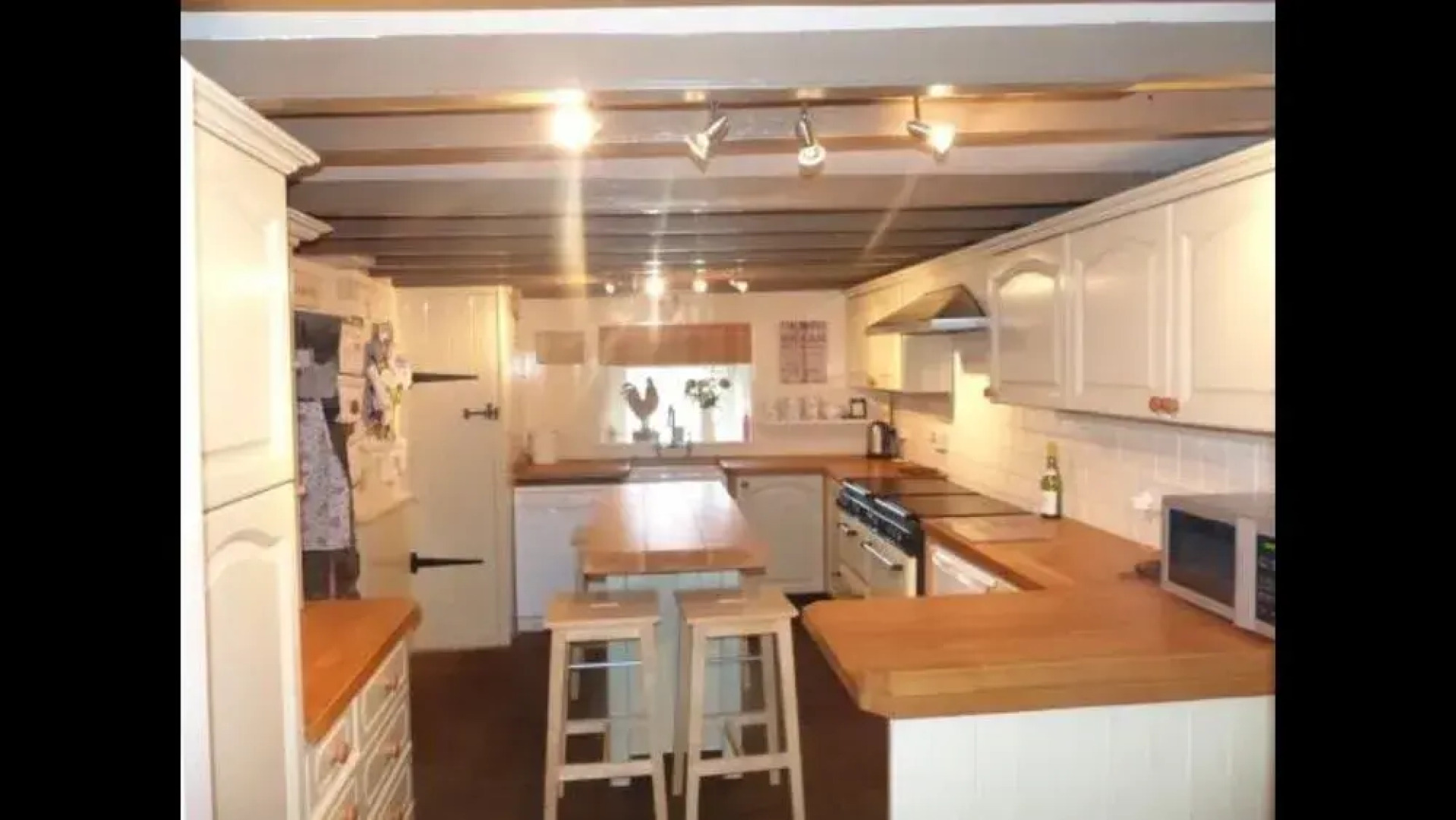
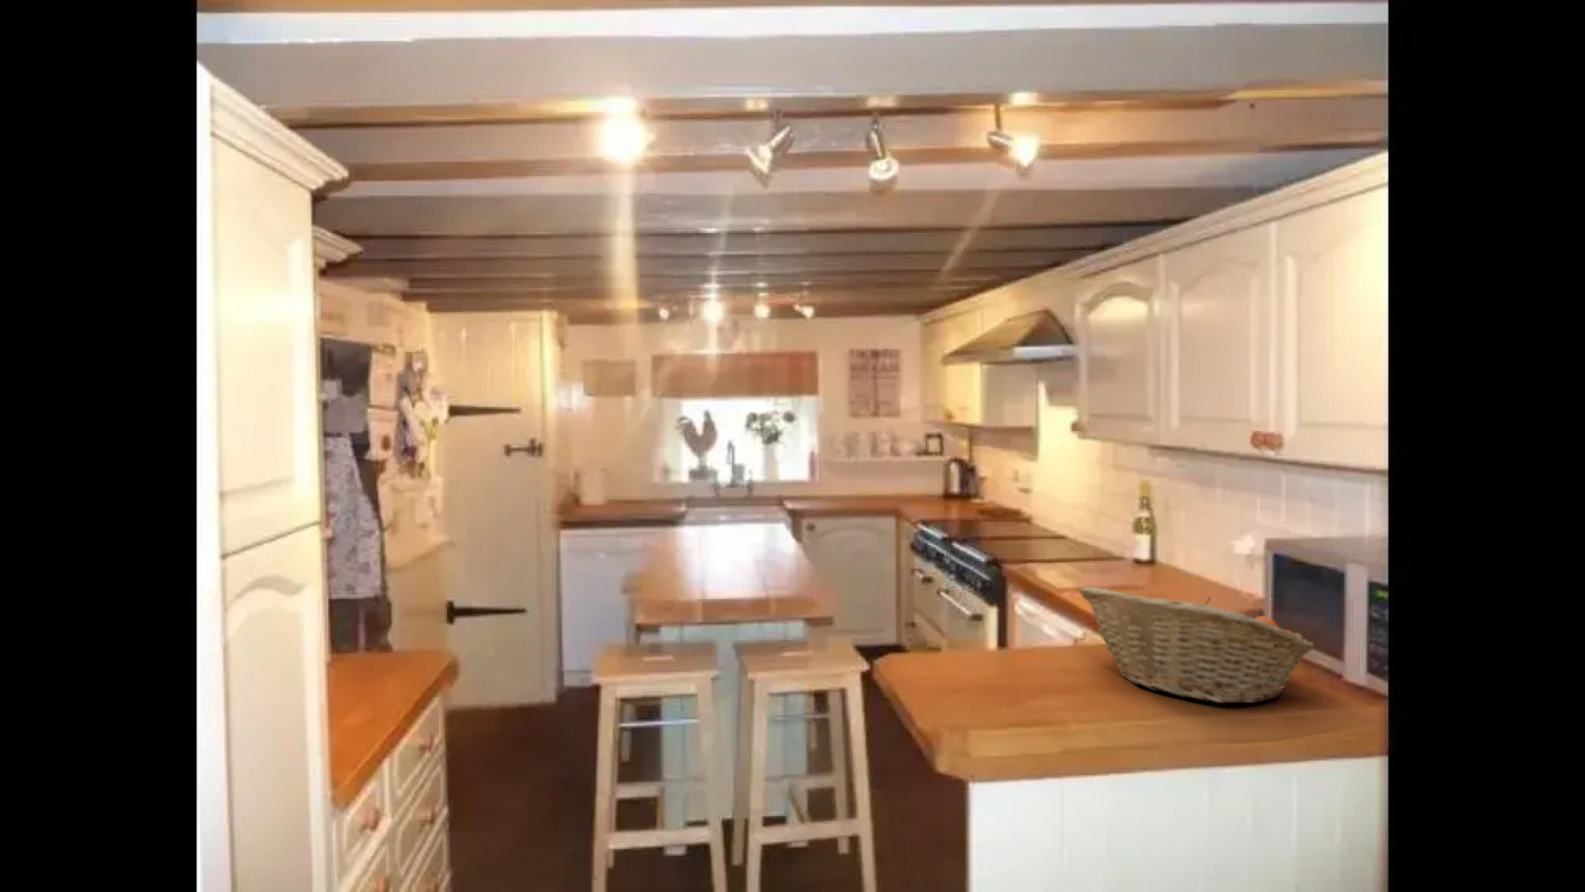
+ fruit basket (1190, 636)
